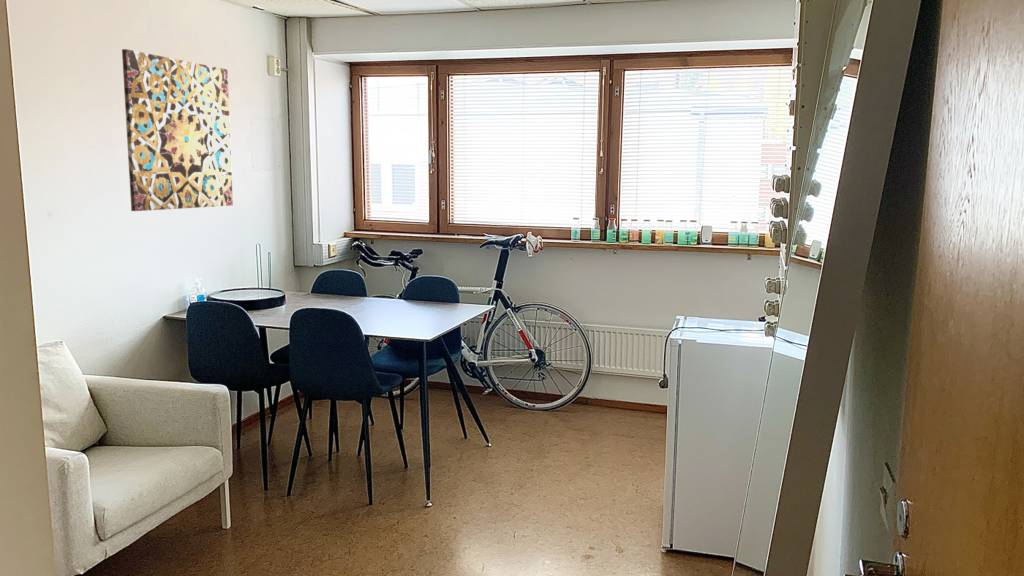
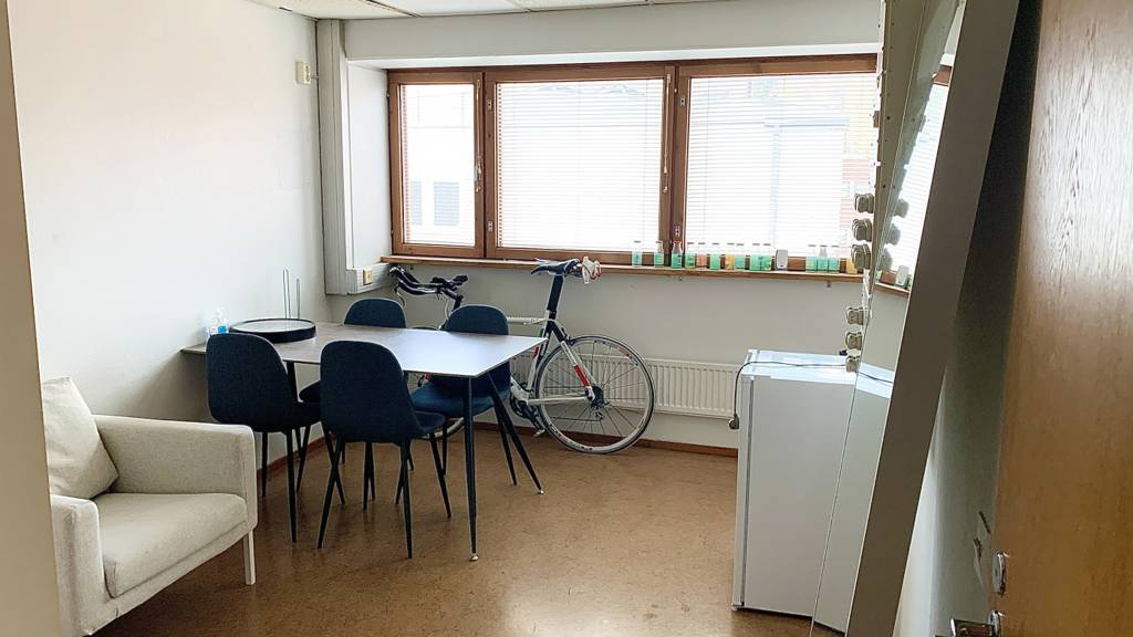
- wall art (182, 135)
